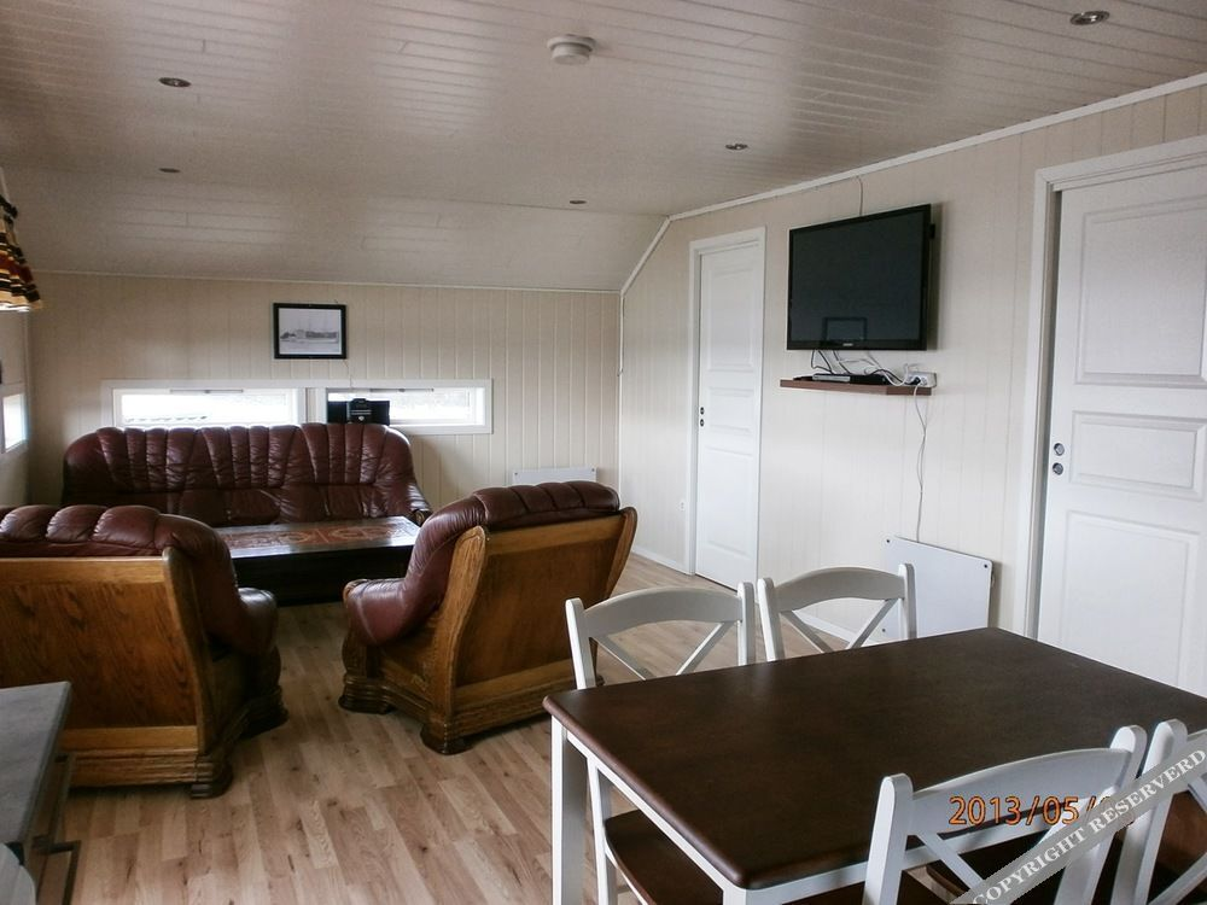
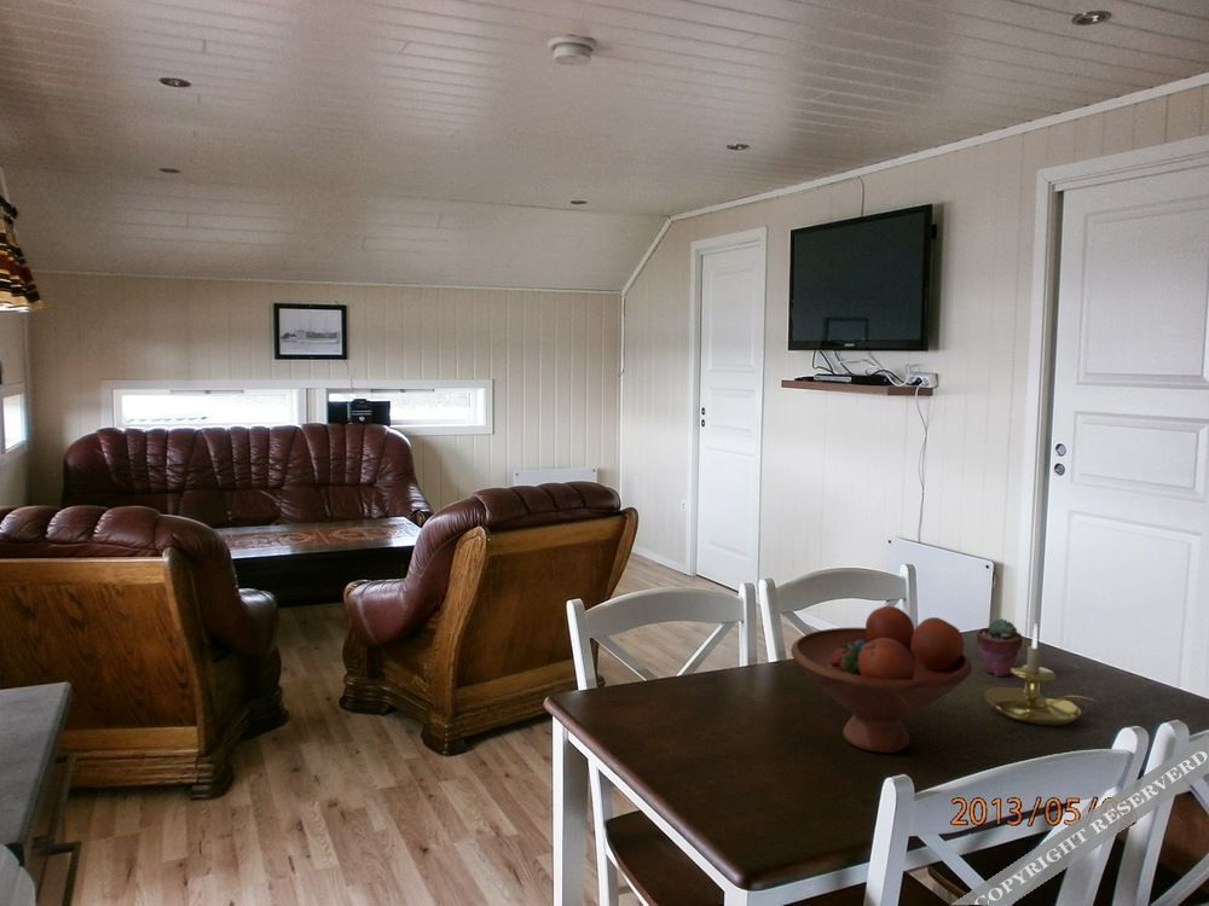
+ potted succulent (999, 644)
+ fruit bowl (878, 679)
+ candle holder (1040, 669)
